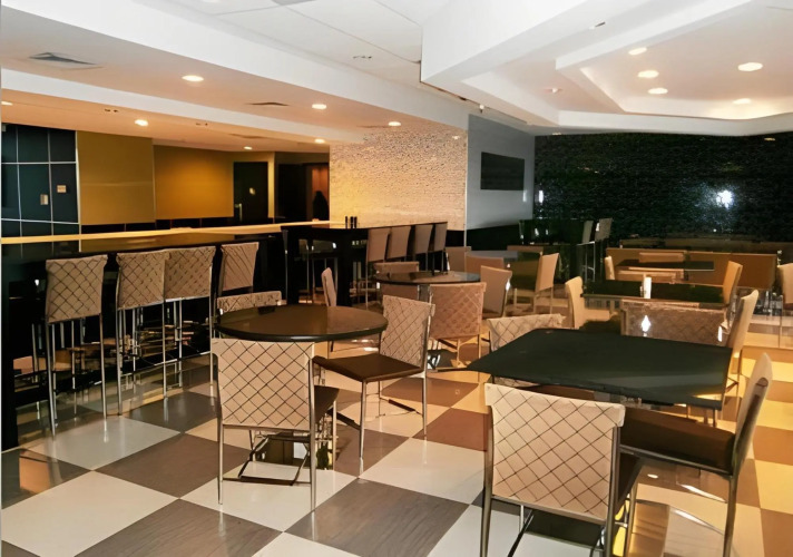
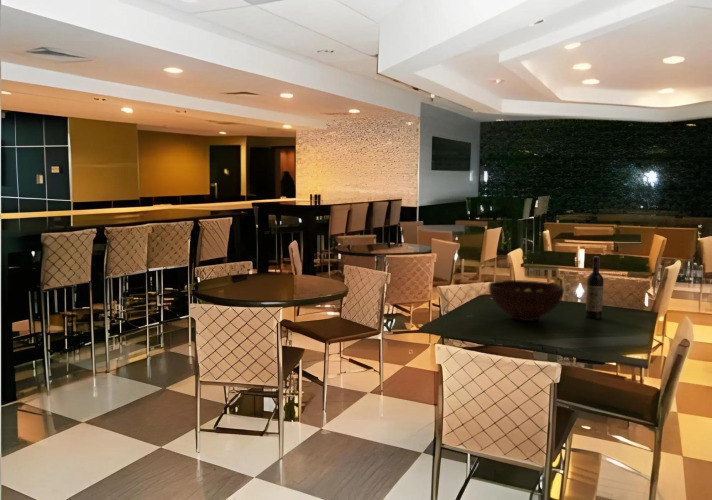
+ fruit bowl (525, 302)
+ wine bottle (595, 287)
